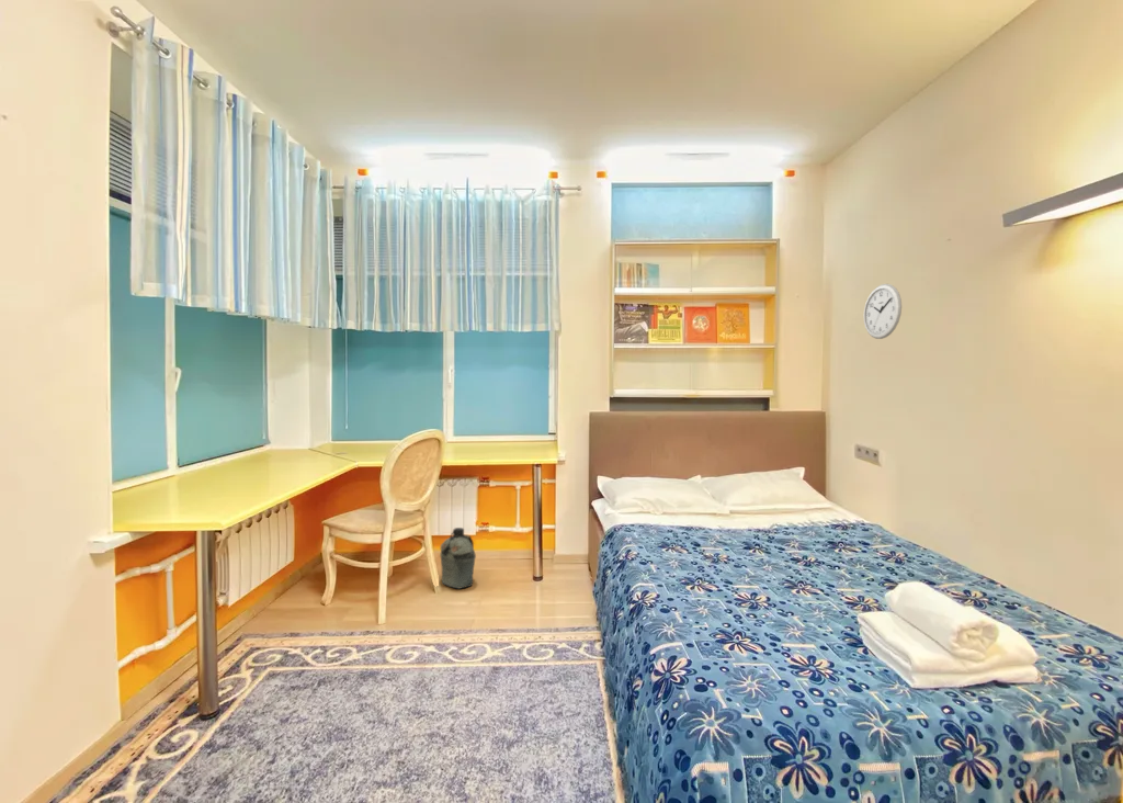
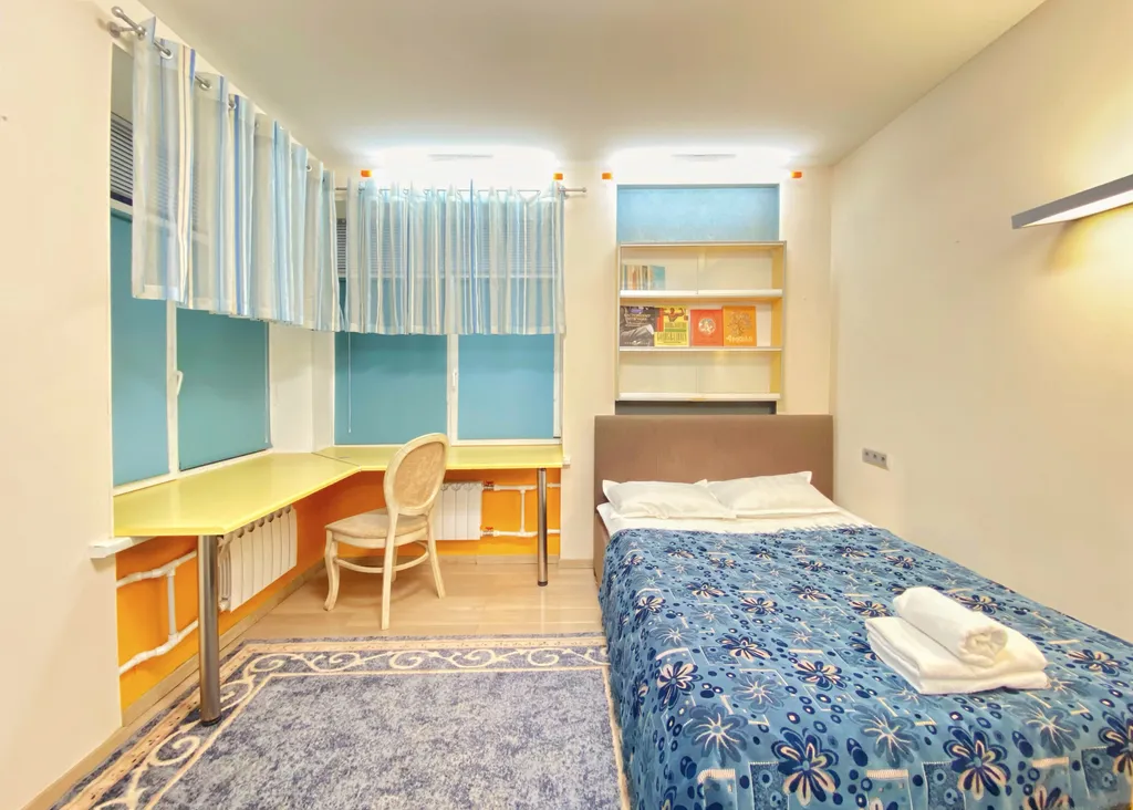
- military canteen (457, 555)
- wall clock (881, 312)
